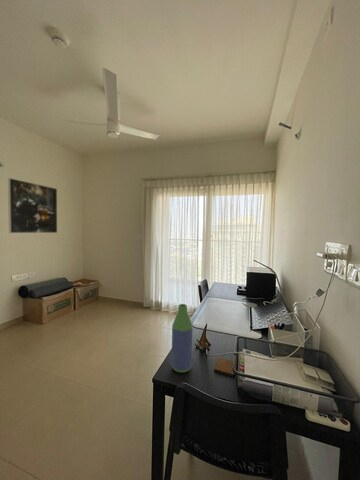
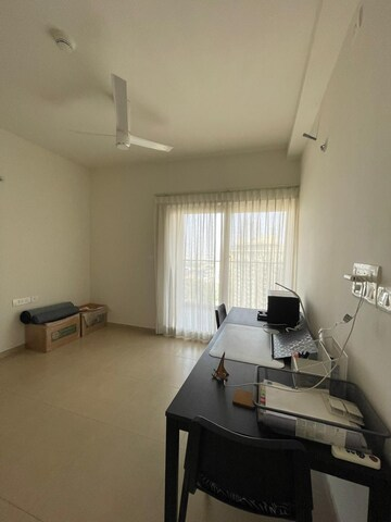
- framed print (35, 208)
- bottle (182, 336)
